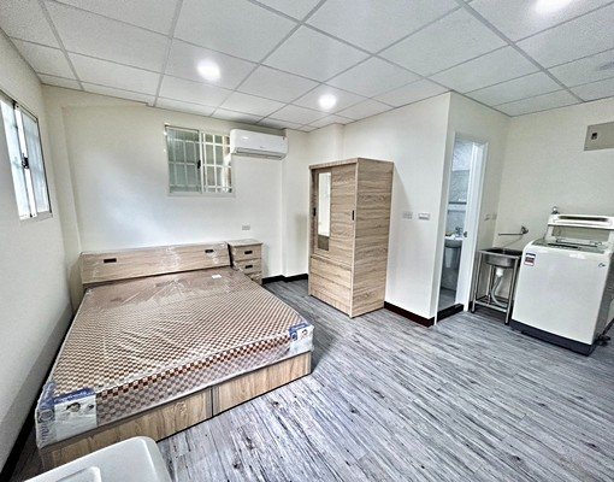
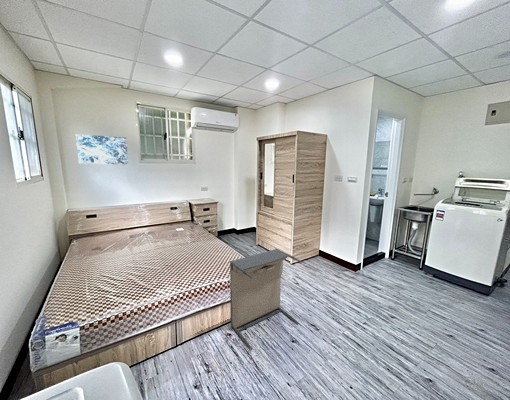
+ wall art (103, 150)
+ laundry hamper (265, 293)
